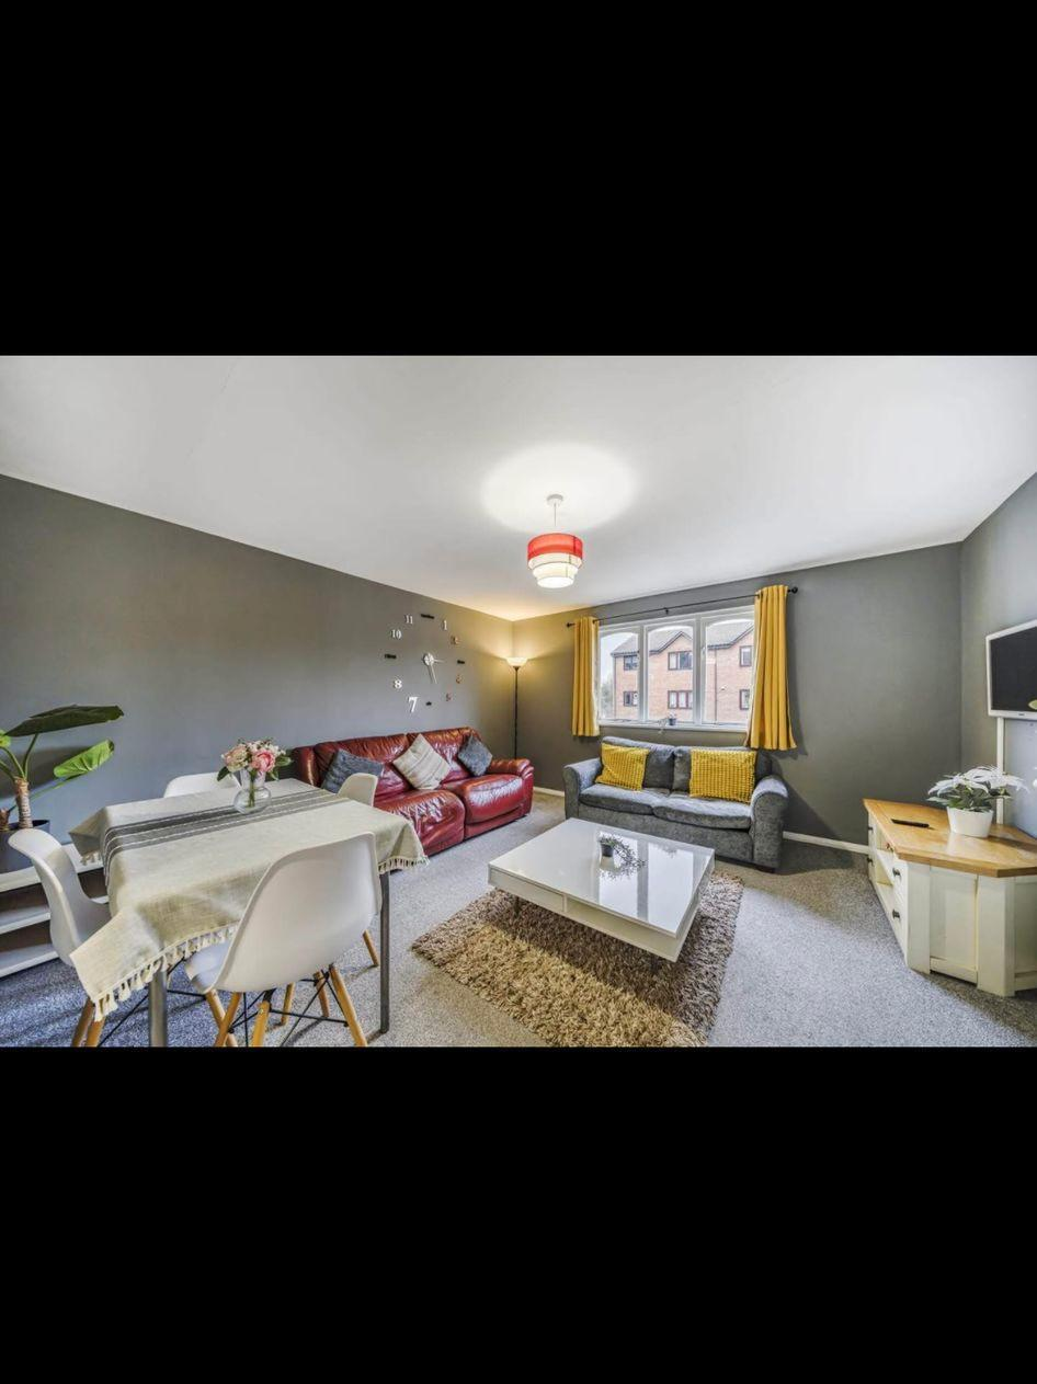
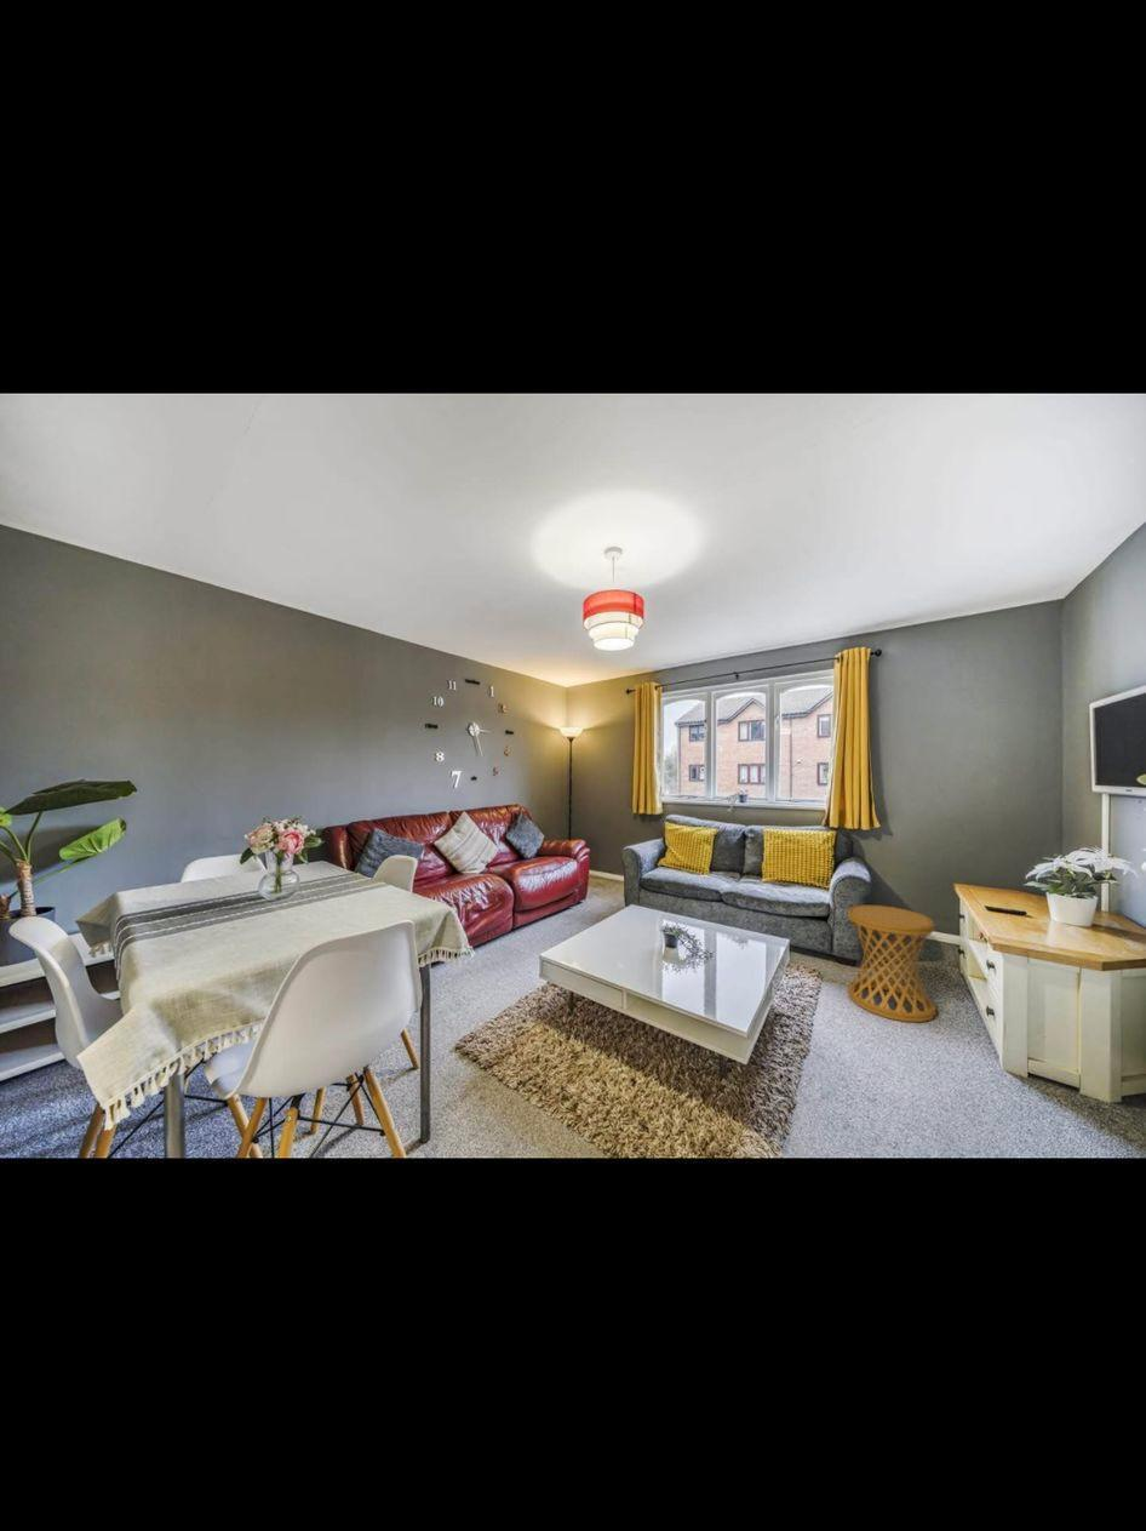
+ side table (889, 959)
